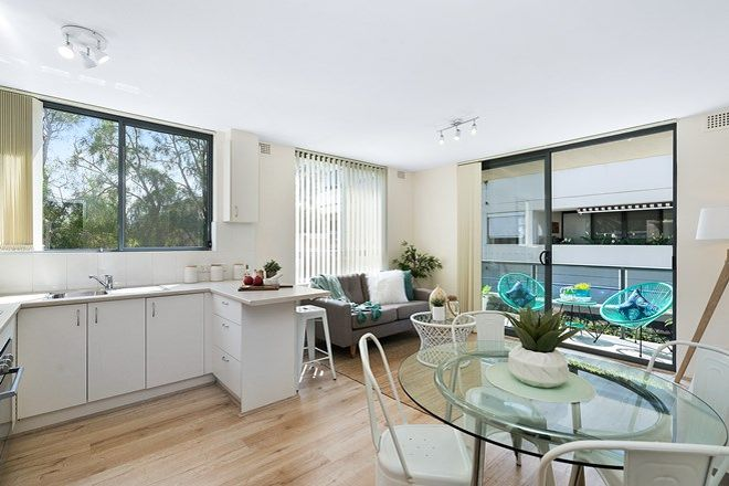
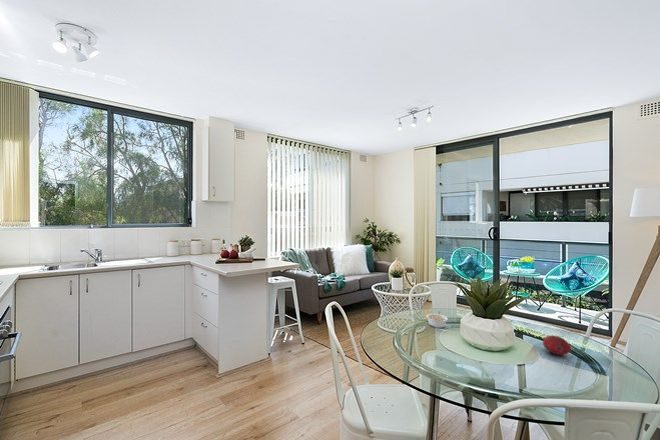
+ legume (436, 320)
+ fruit (555, 344)
